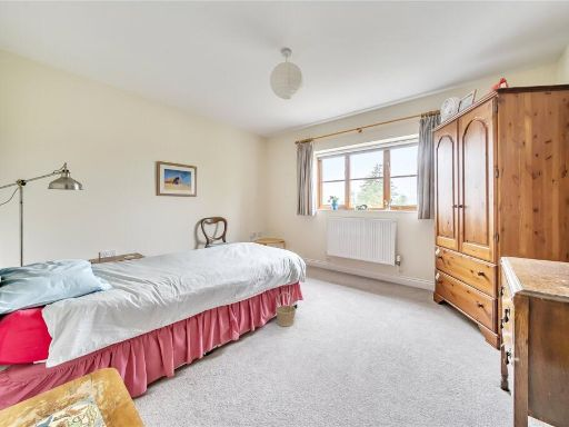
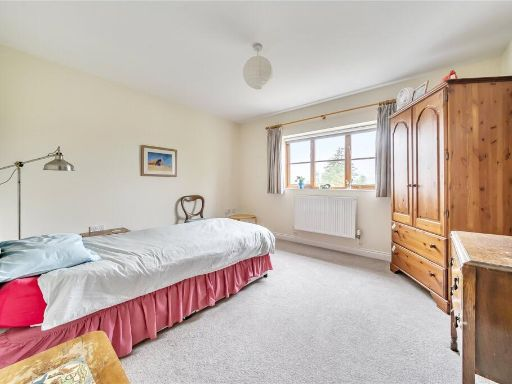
- basket (286, 307)
